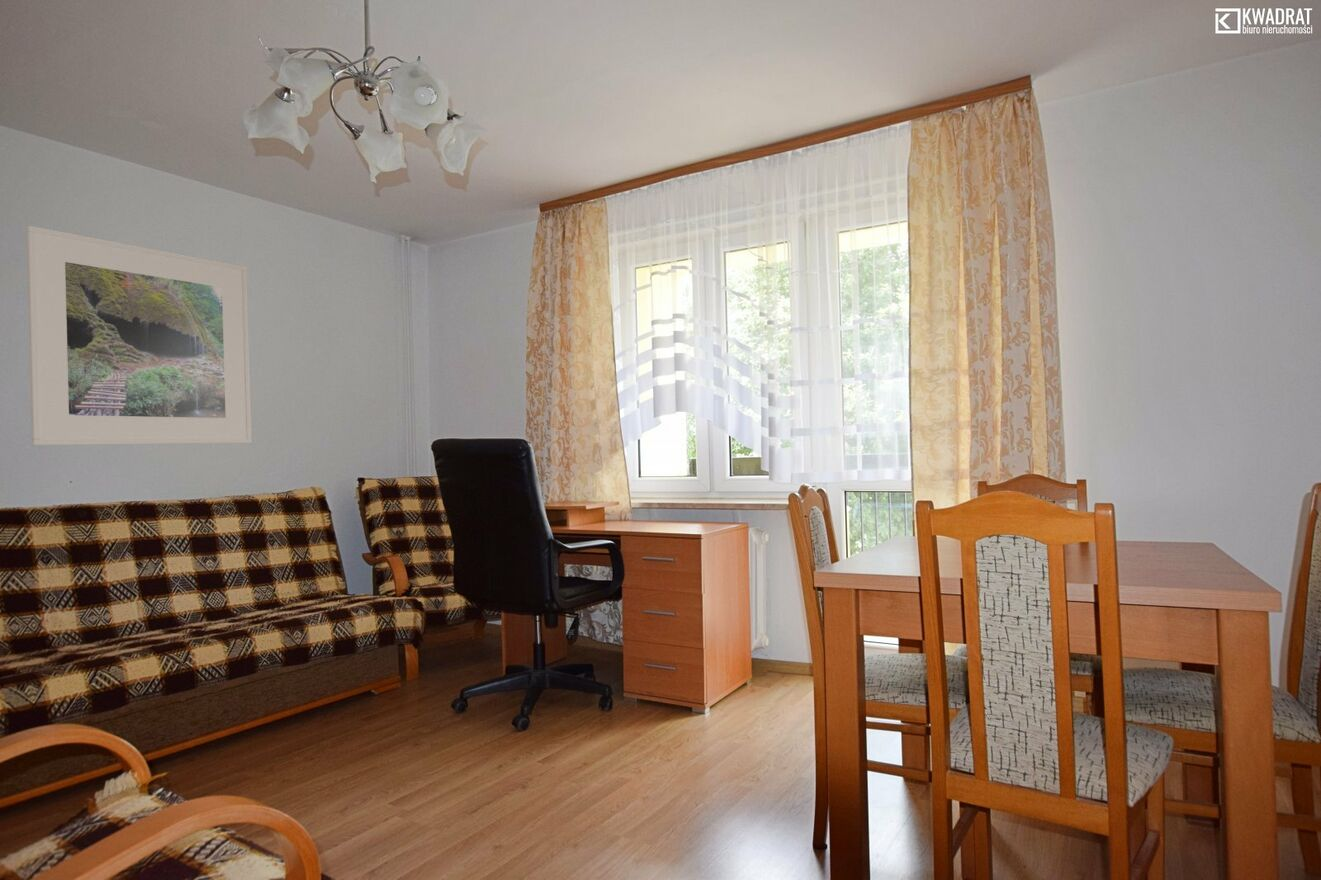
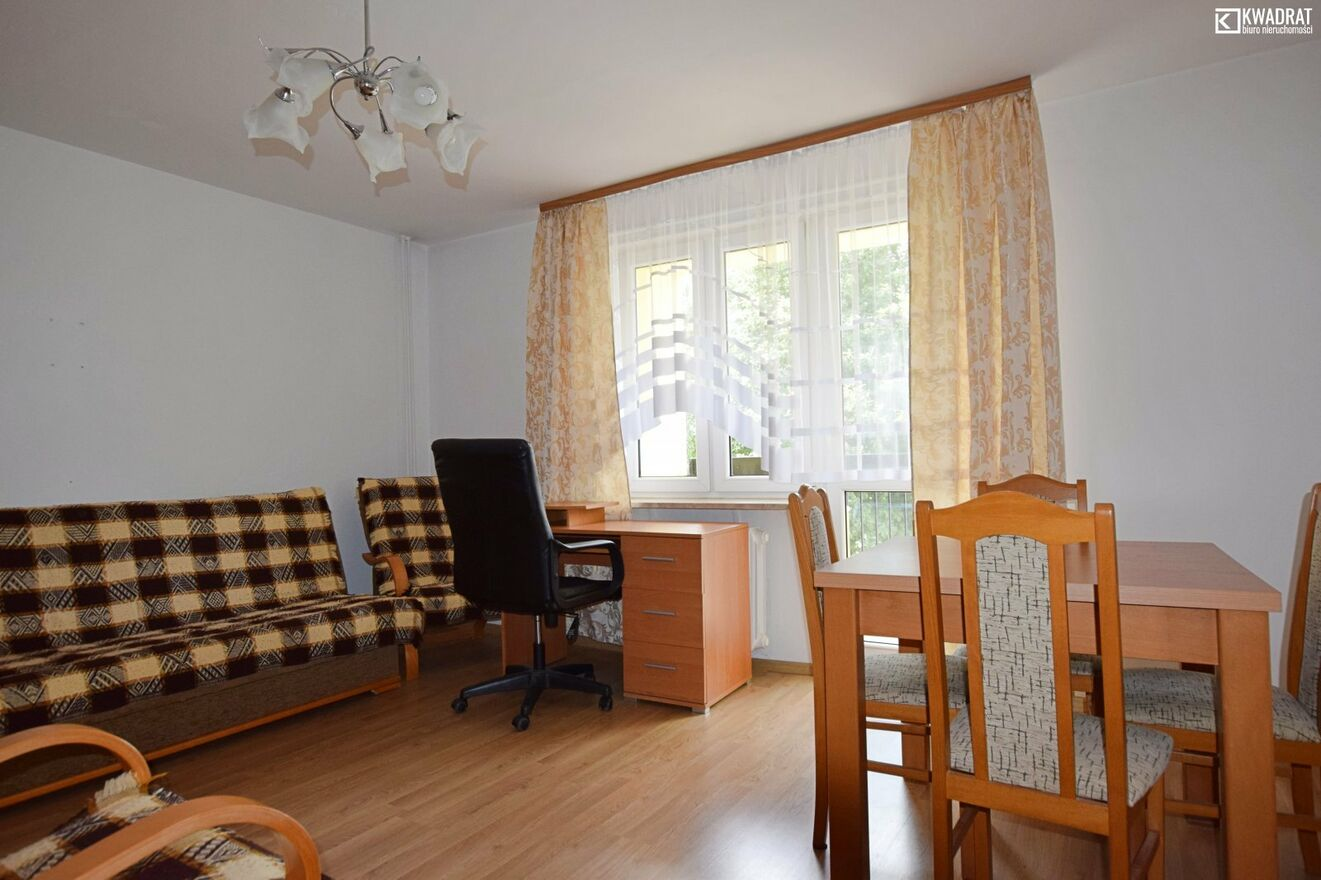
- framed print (151, 346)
